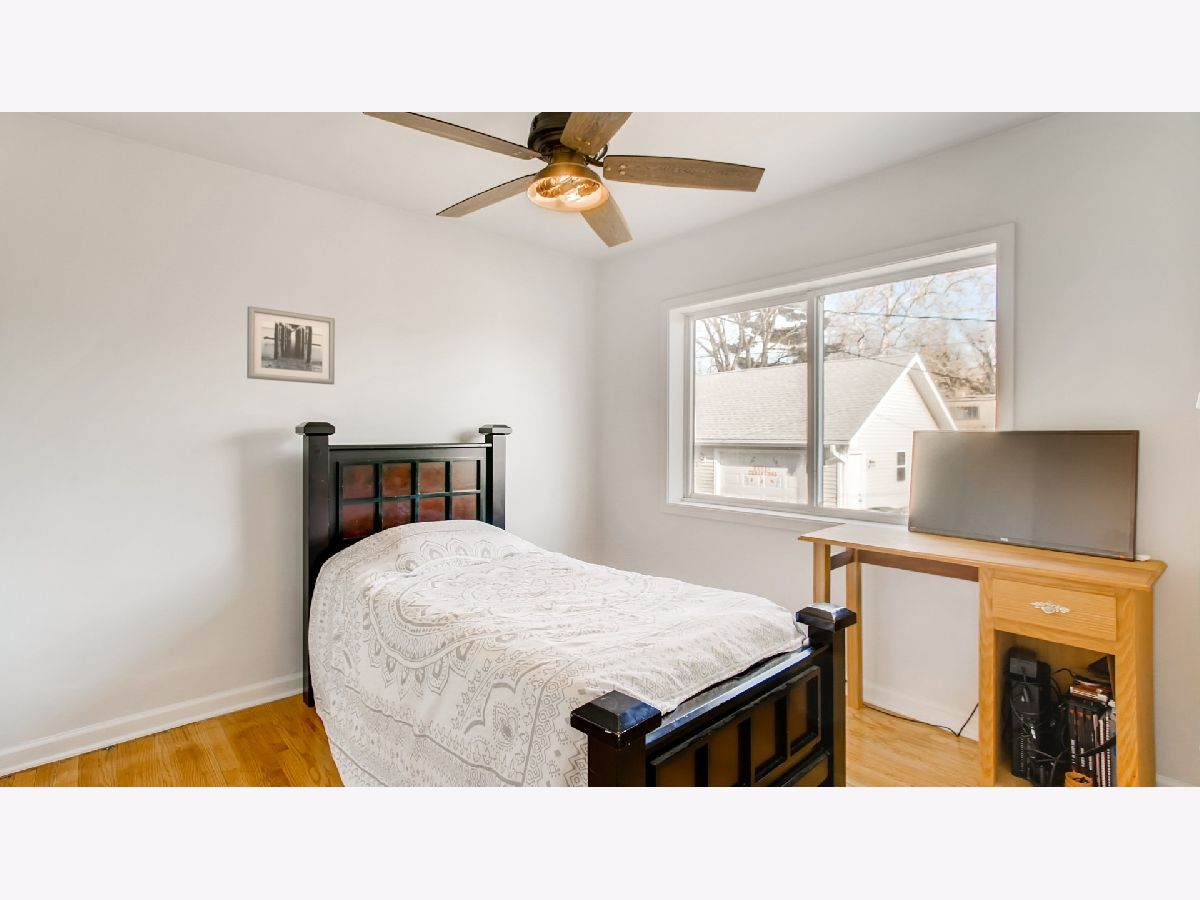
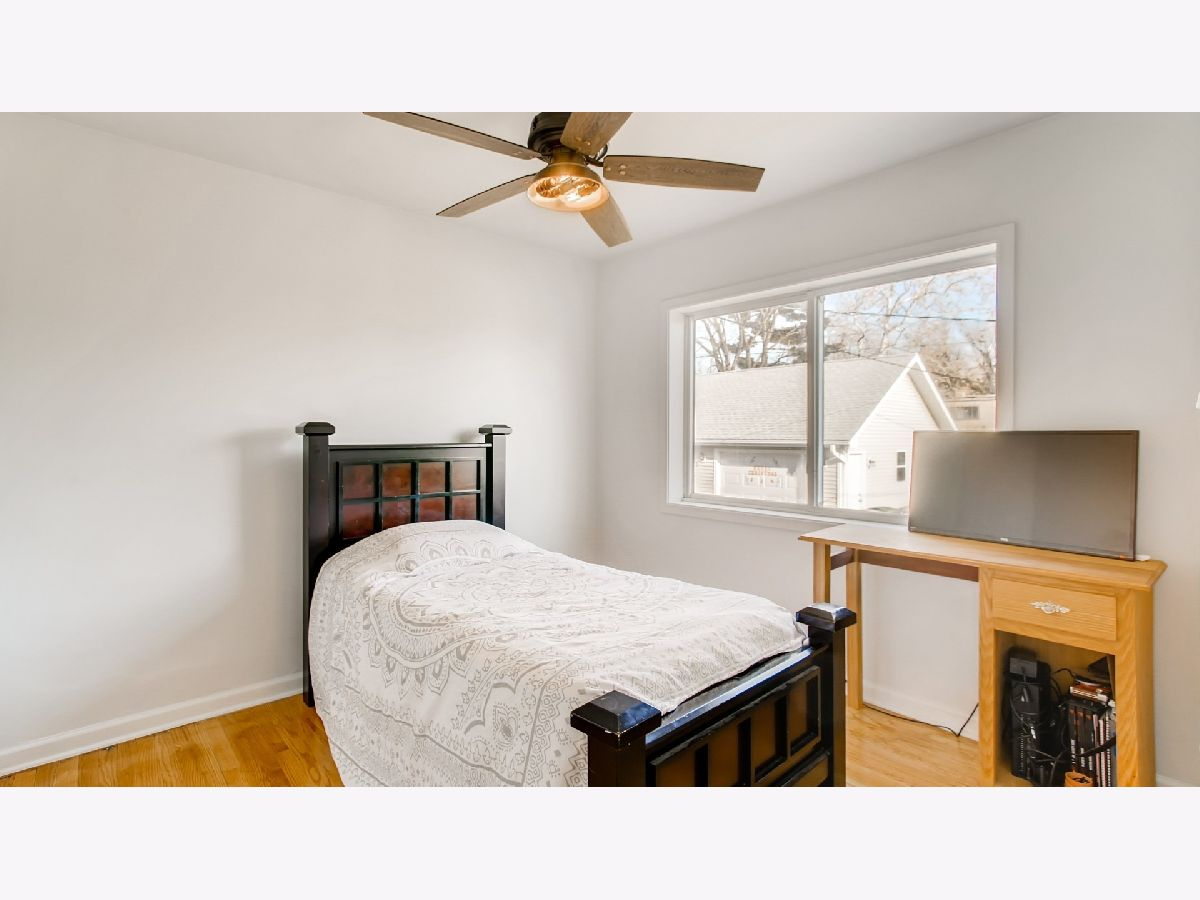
- wall art (292, 347)
